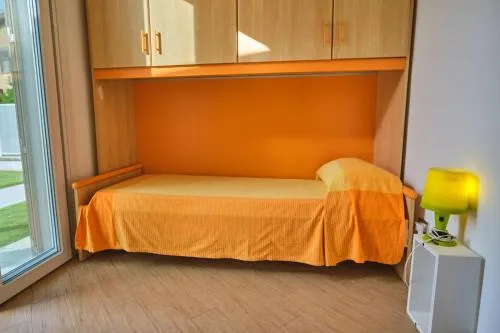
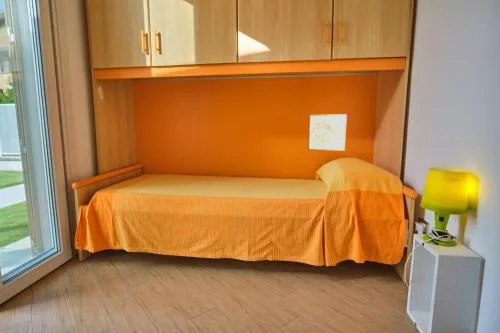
+ wall art (326, 132)
